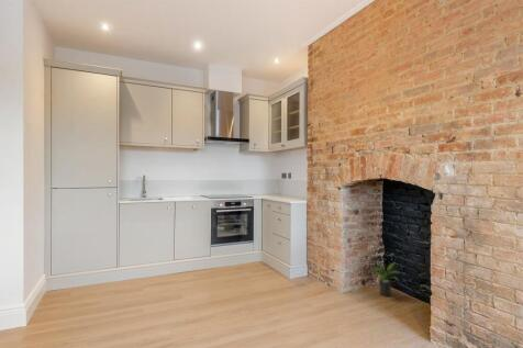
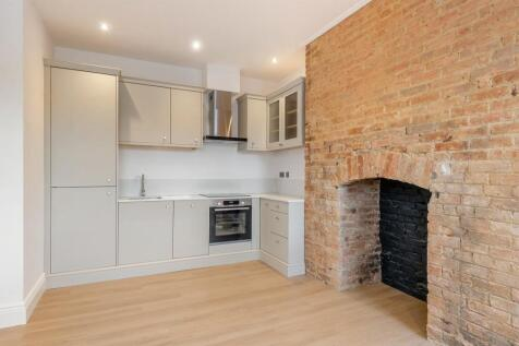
- potted plant (385, 278)
